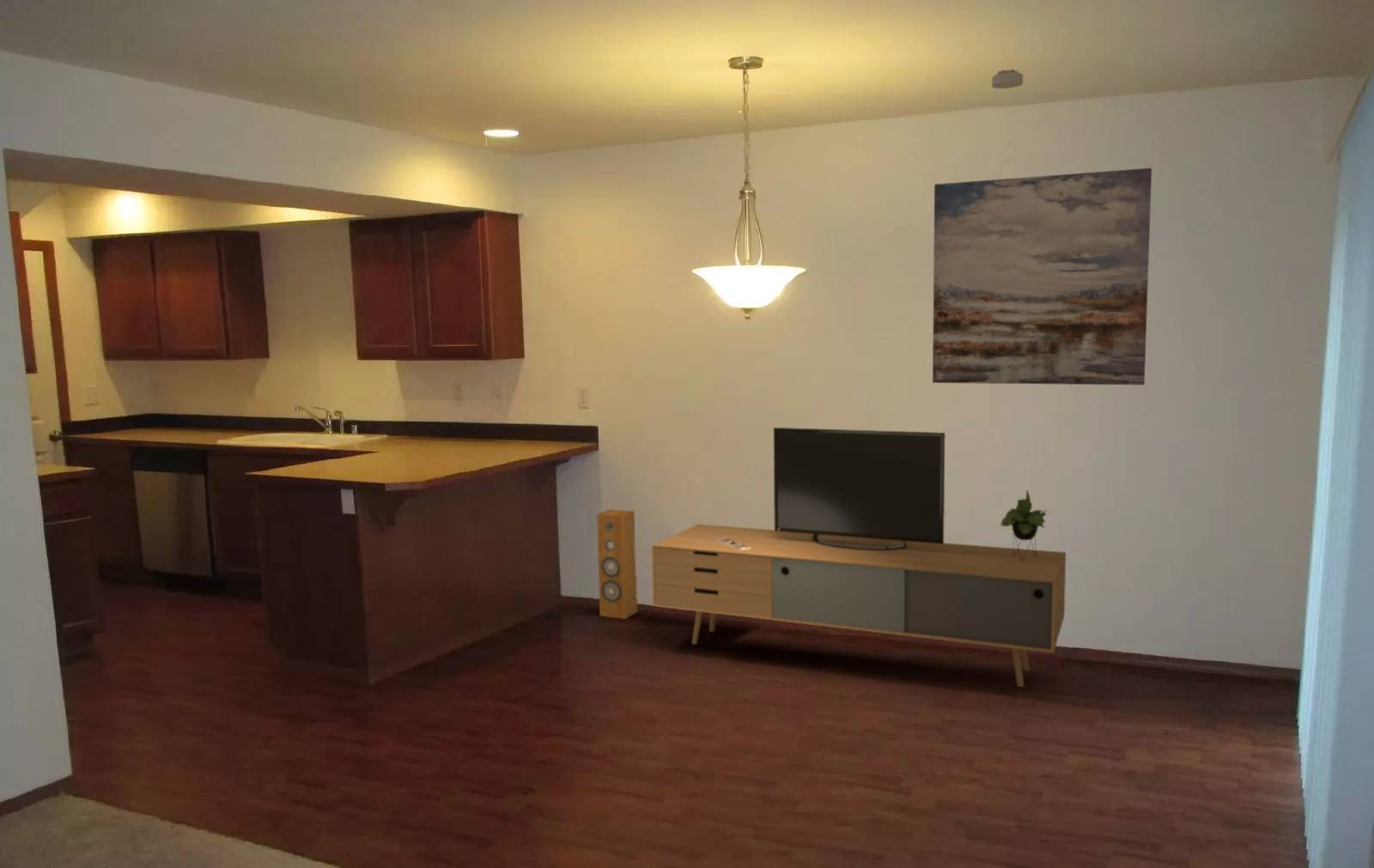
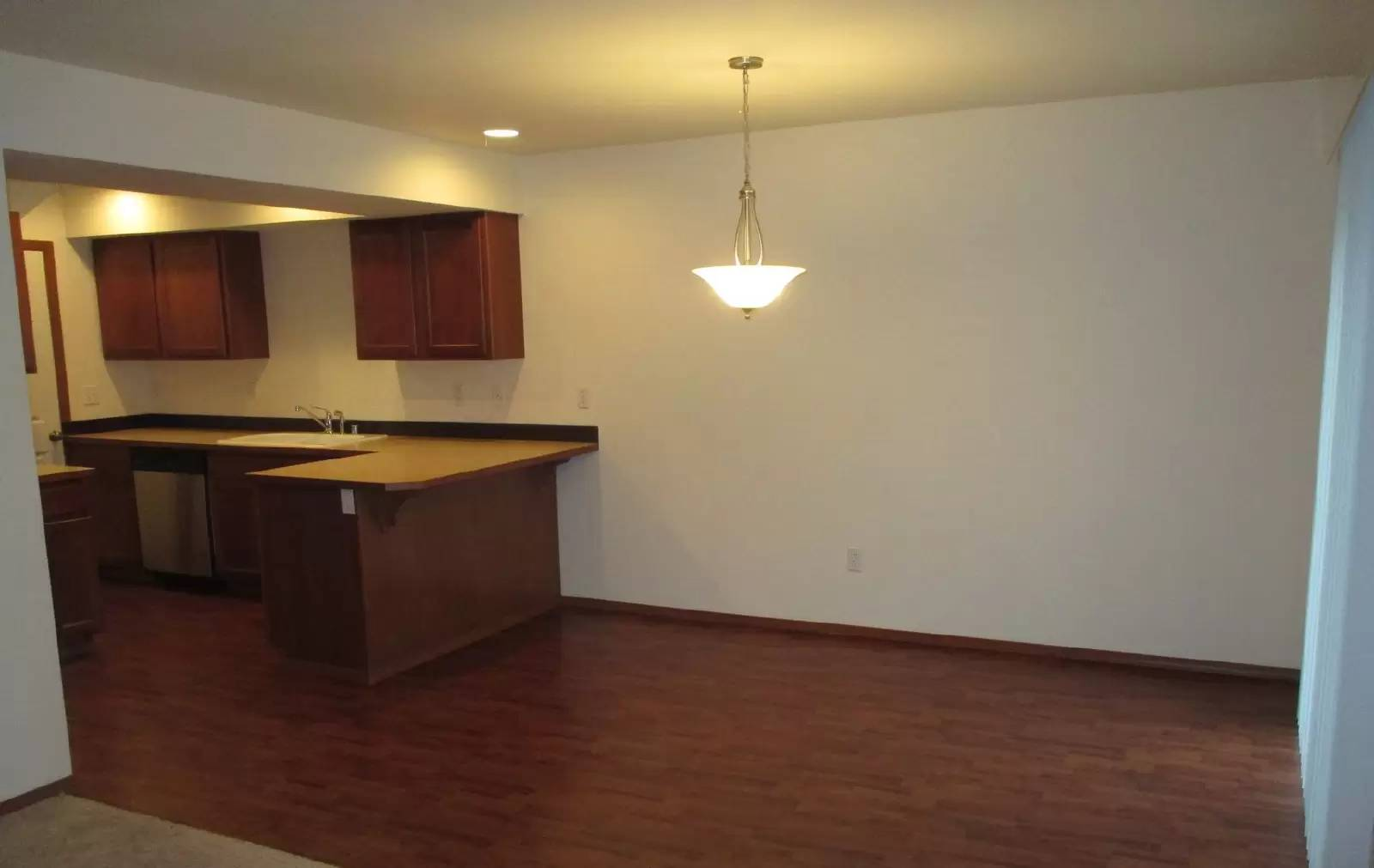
- media console (853, 544)
- speaker (617, 563)
- smoke detector (1007, 77)
- wall art (1036, 281)
